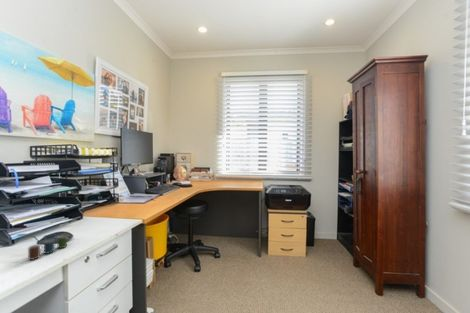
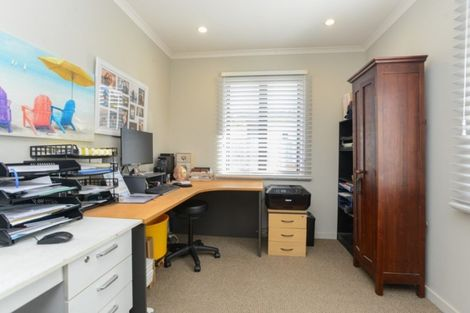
- cup (50, 242)
